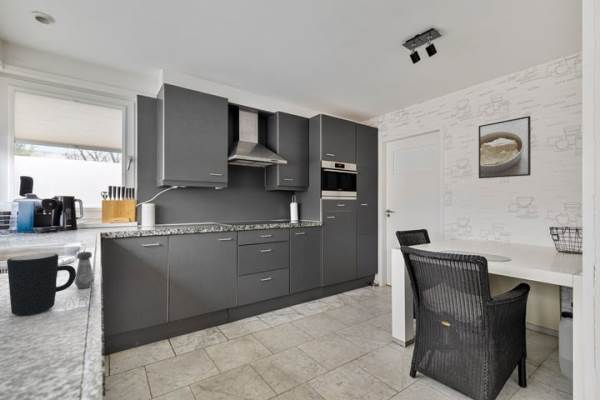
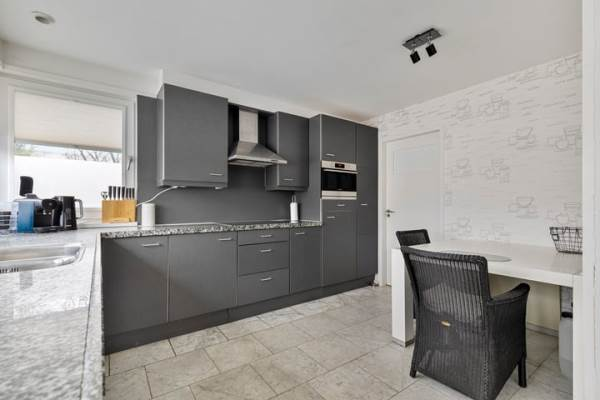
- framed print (503, 149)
- salt shaker (84, 269)
- mug (44, 281)
